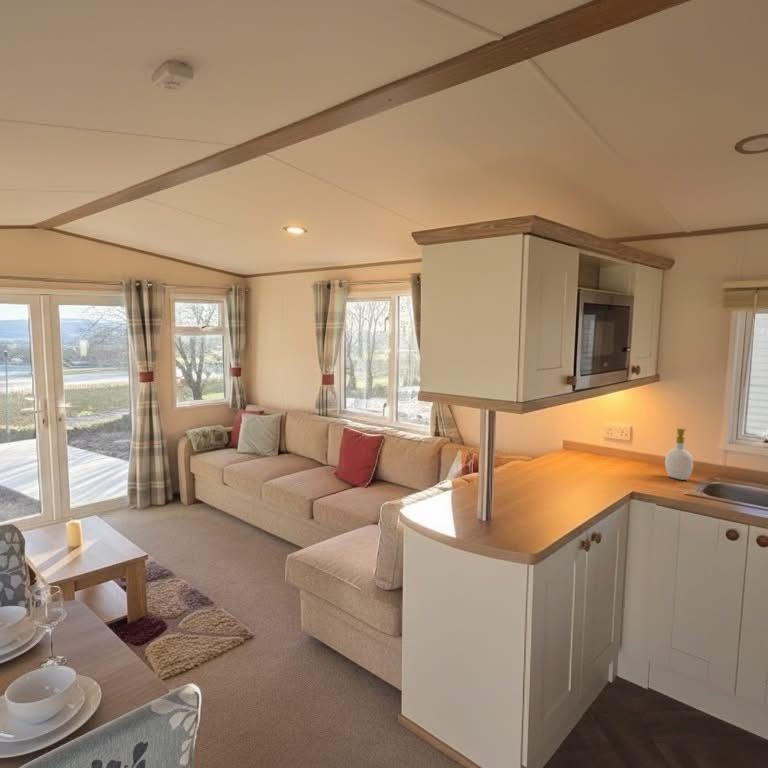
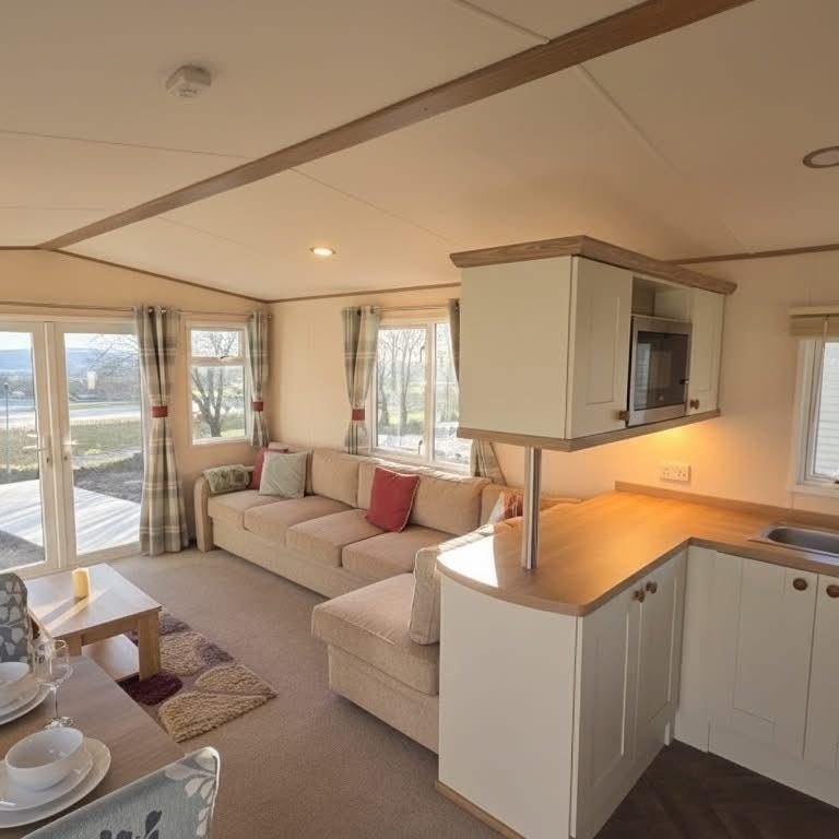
- soap bottle (680, 453)
